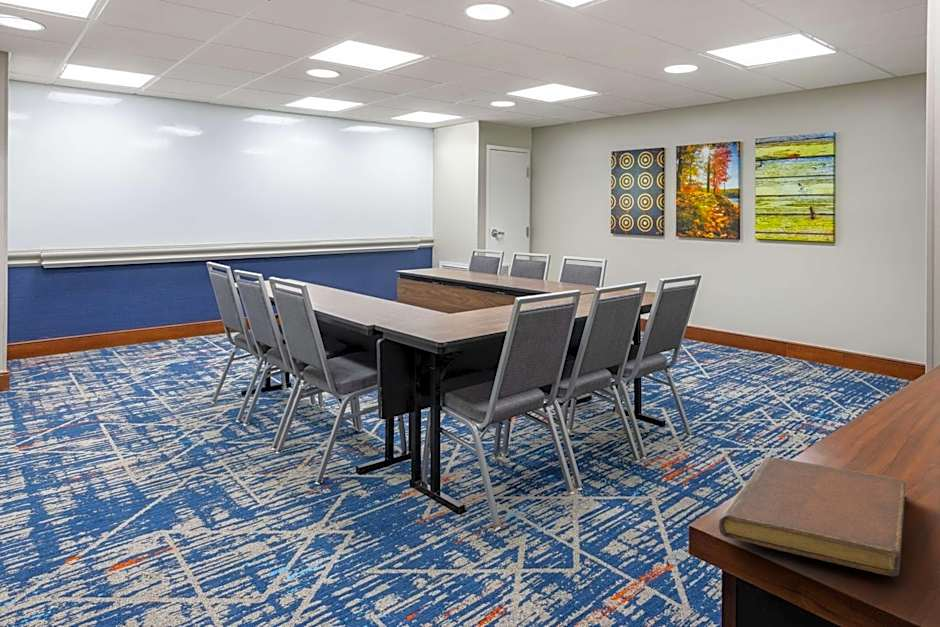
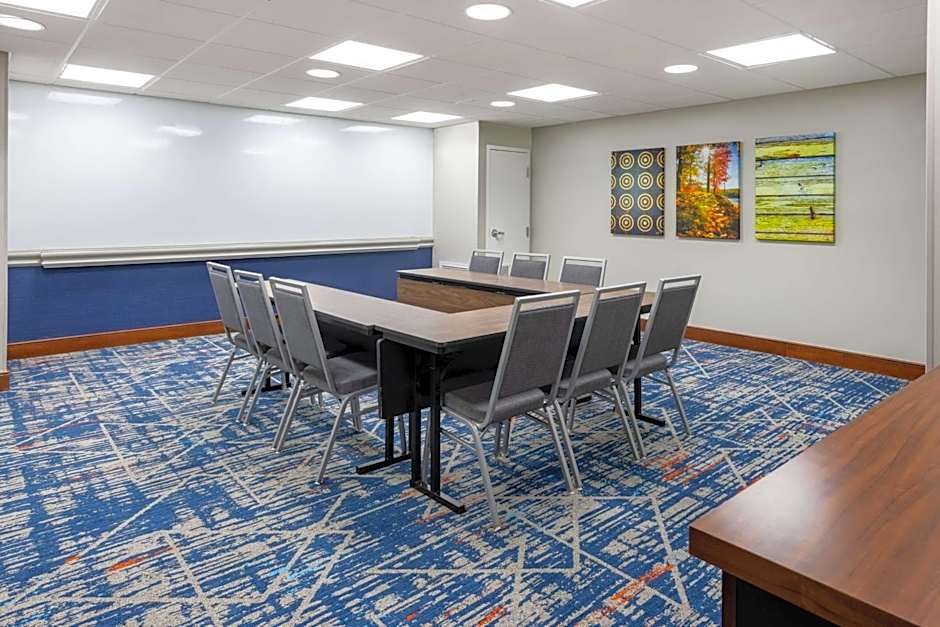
- notebook (818, 505)
